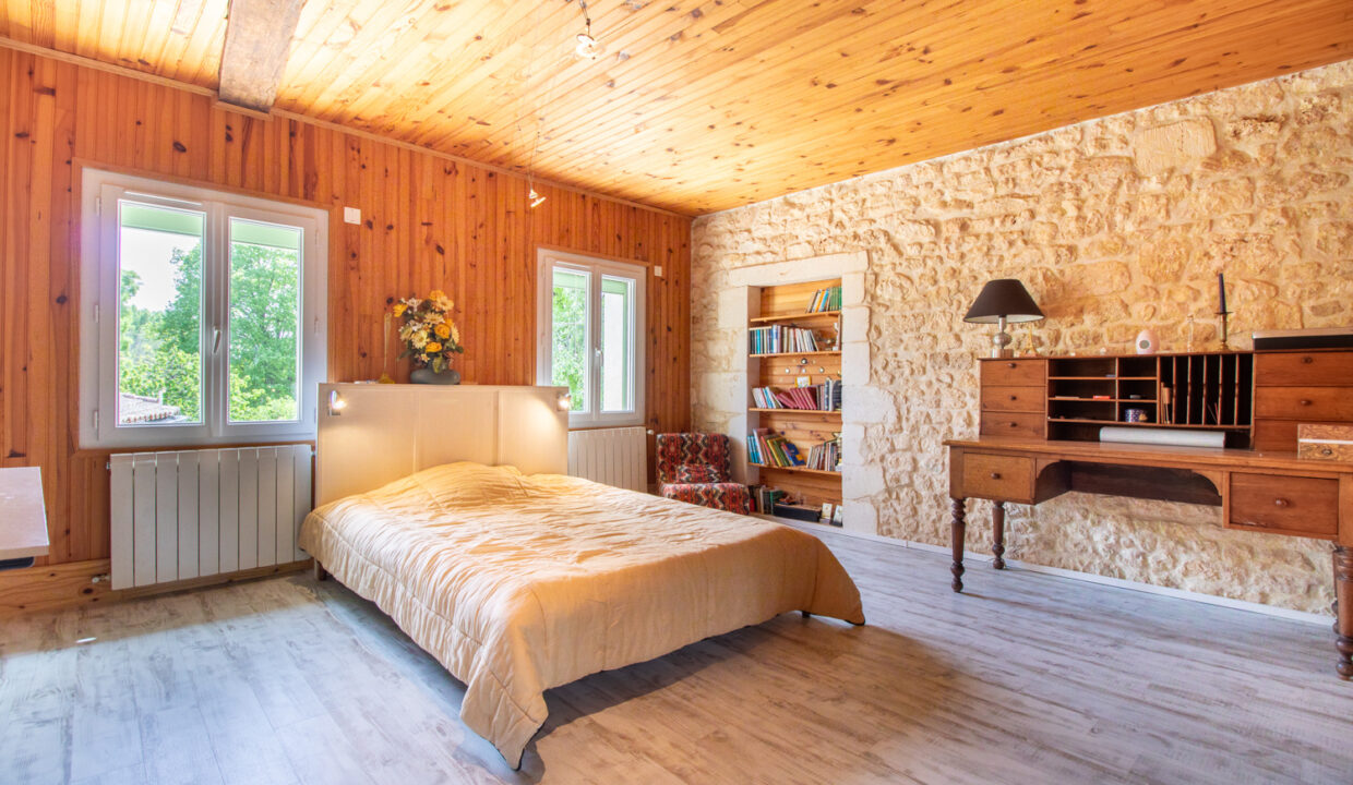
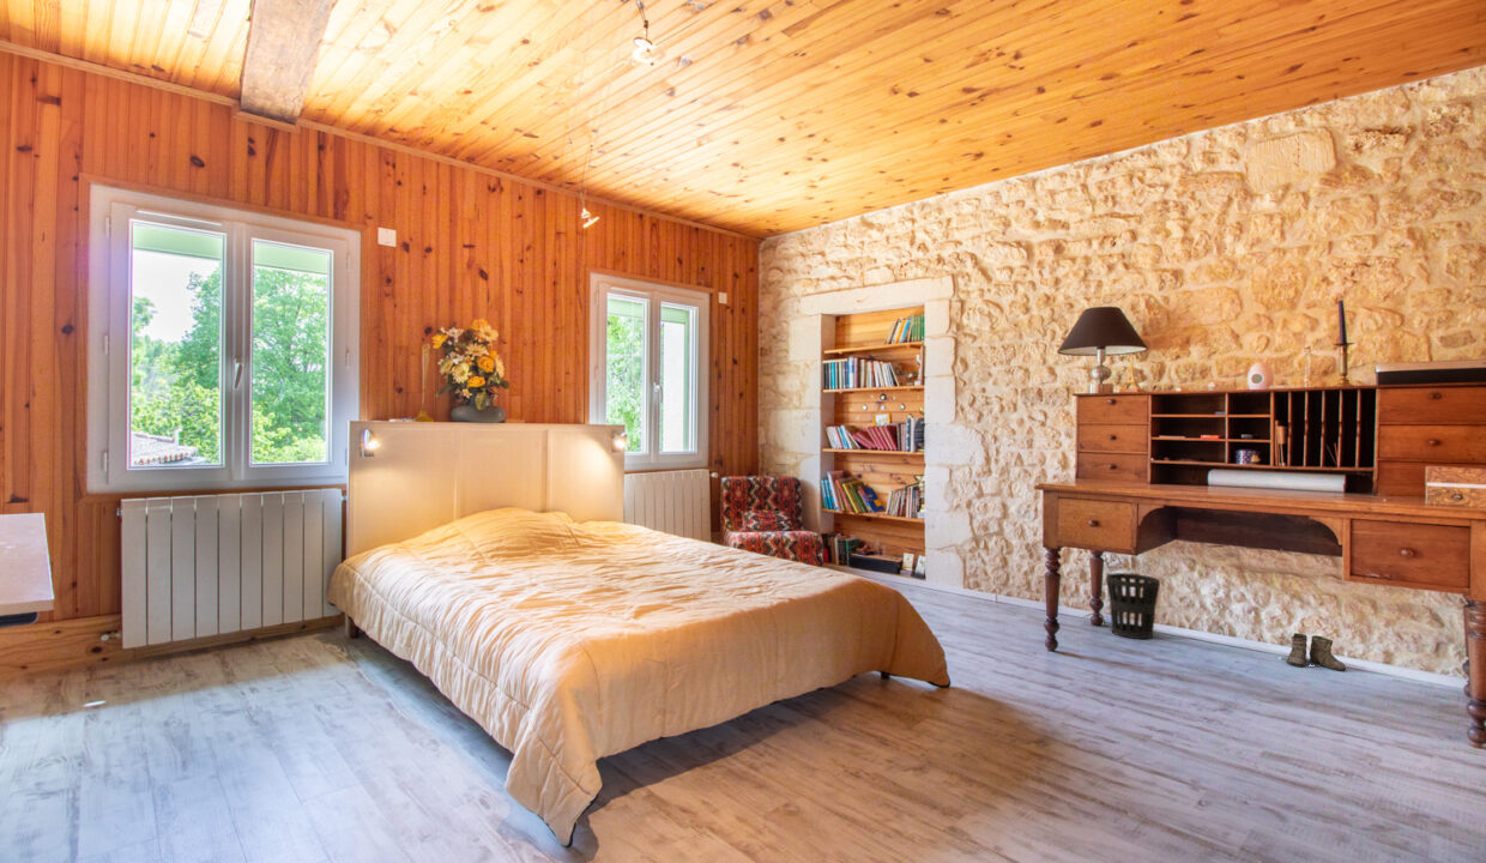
+ boots (1311, 651)
+ wastebasket (1131, 605)
